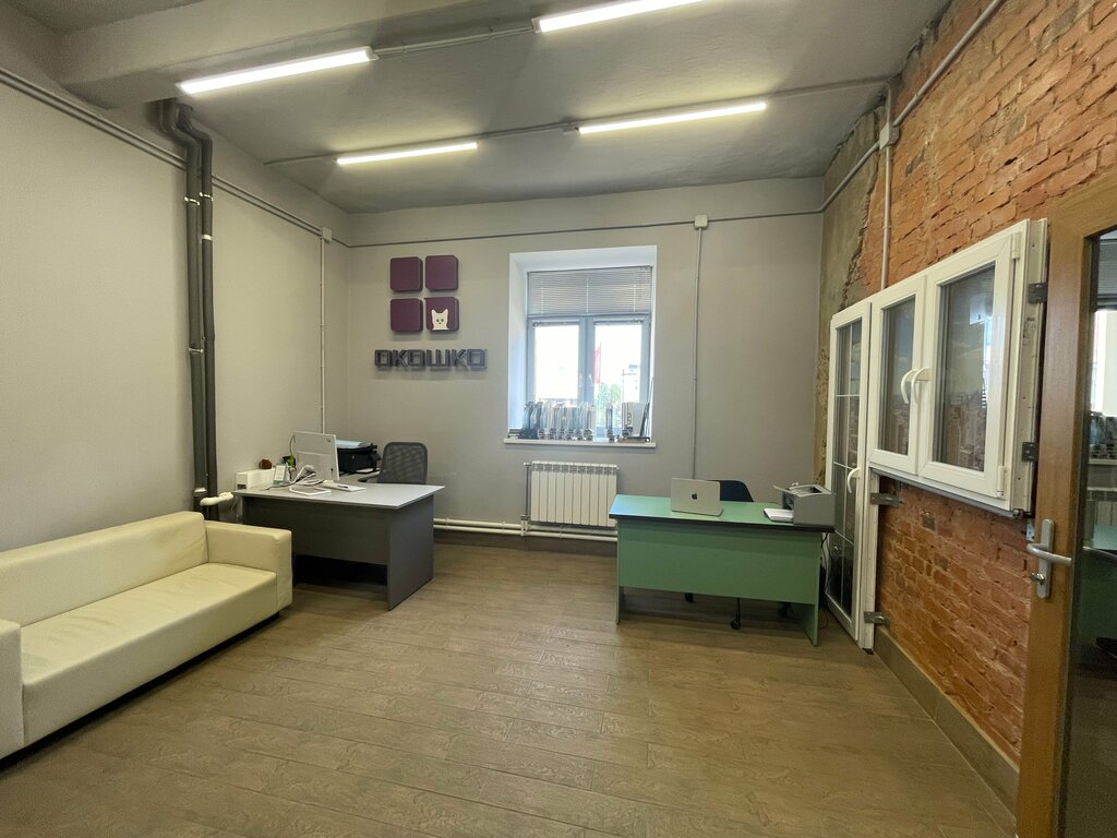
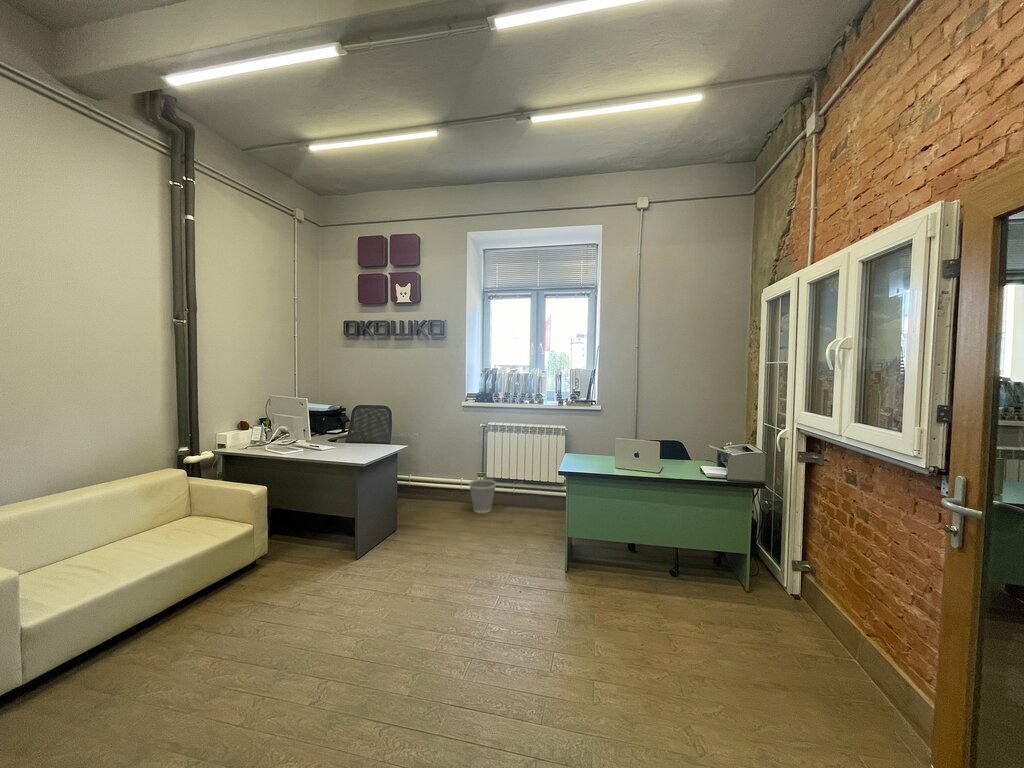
+ wastebasket (482, 496)
